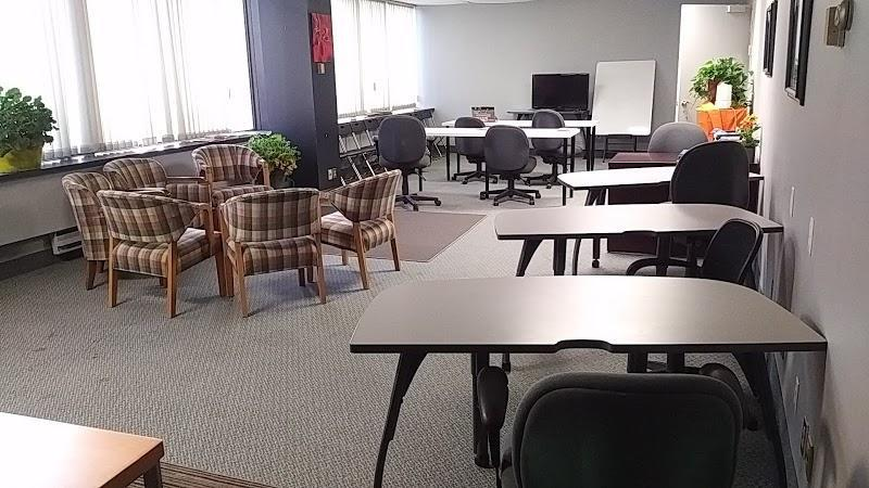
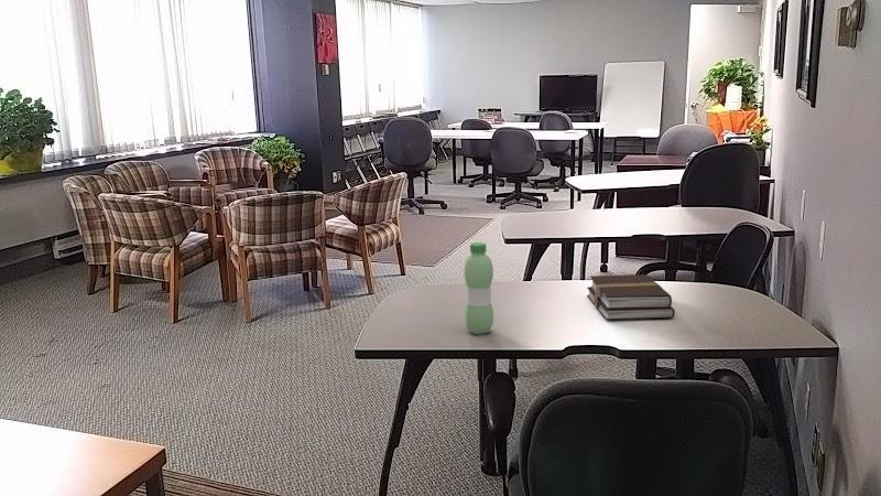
+ book (628, 295)
+ water bottle (478, 288)
